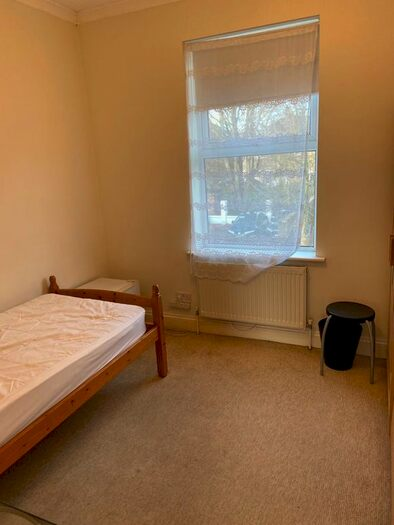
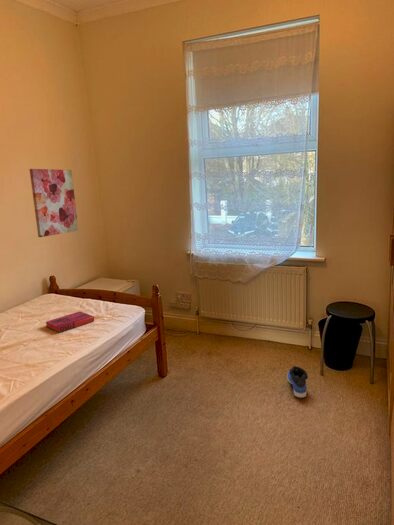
+ sneaker (296, 375)
+ wall art (55, 202)
+ hardback book (70, 321)
